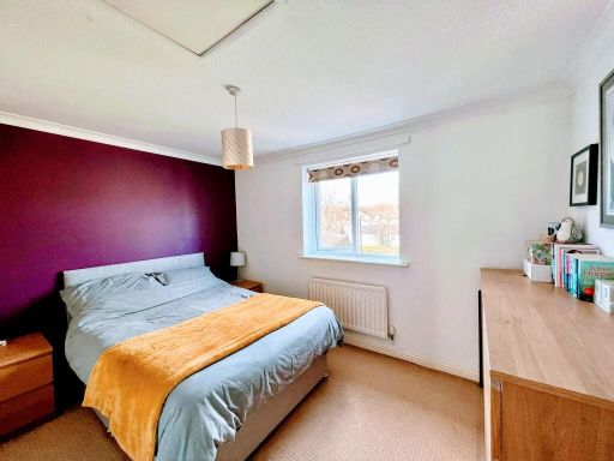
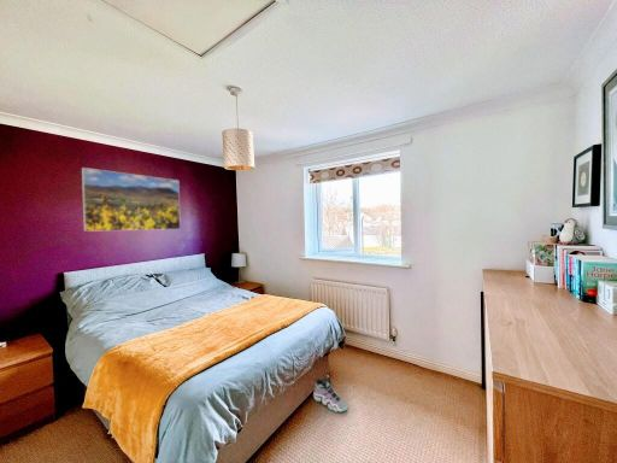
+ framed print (137, 203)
+ sneaker (329, 391)
